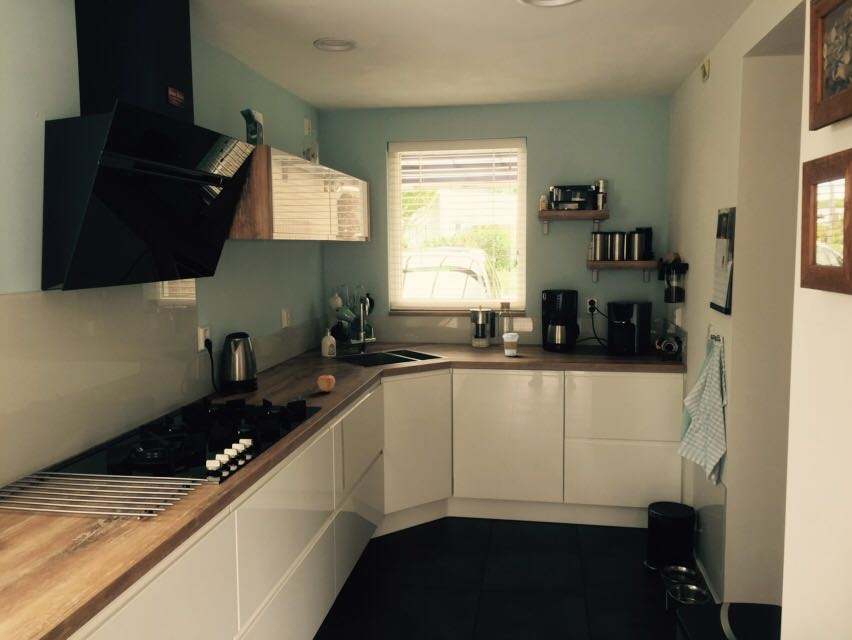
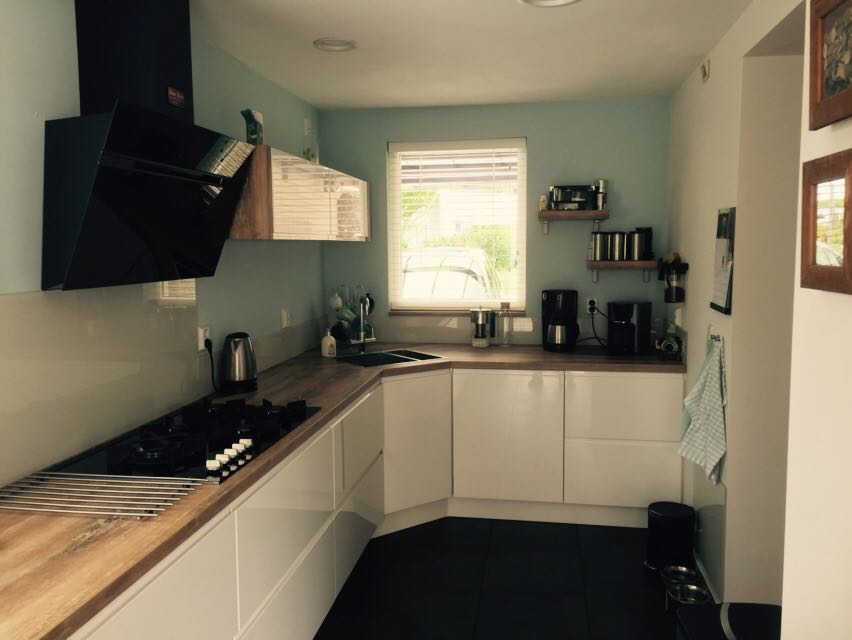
- coffee cup (510, 344)
- apple (326, 381)
